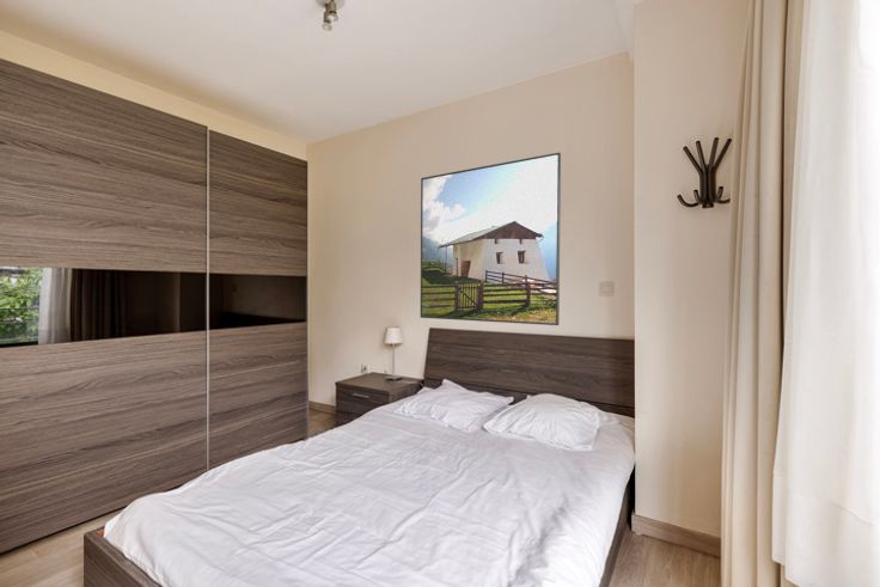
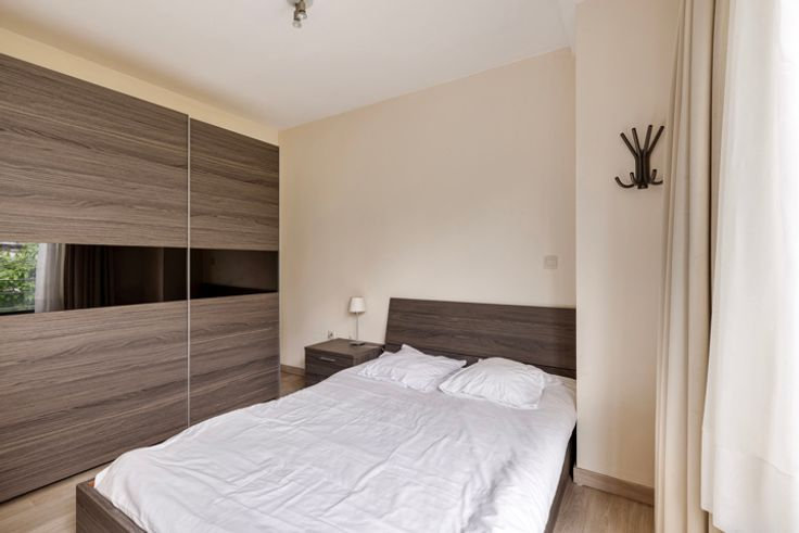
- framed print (482, 244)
